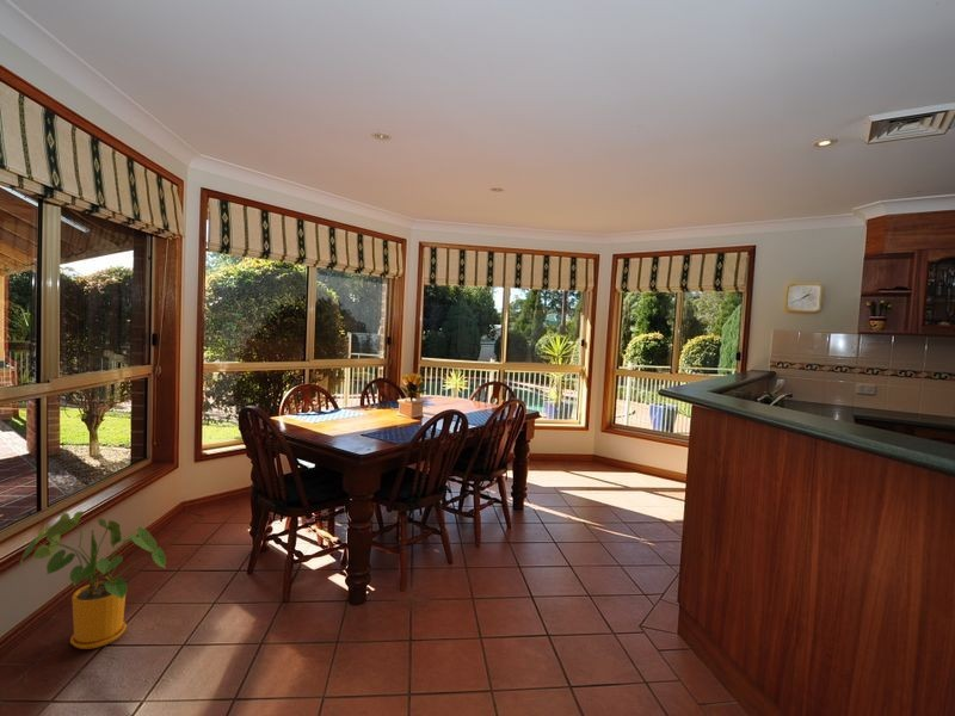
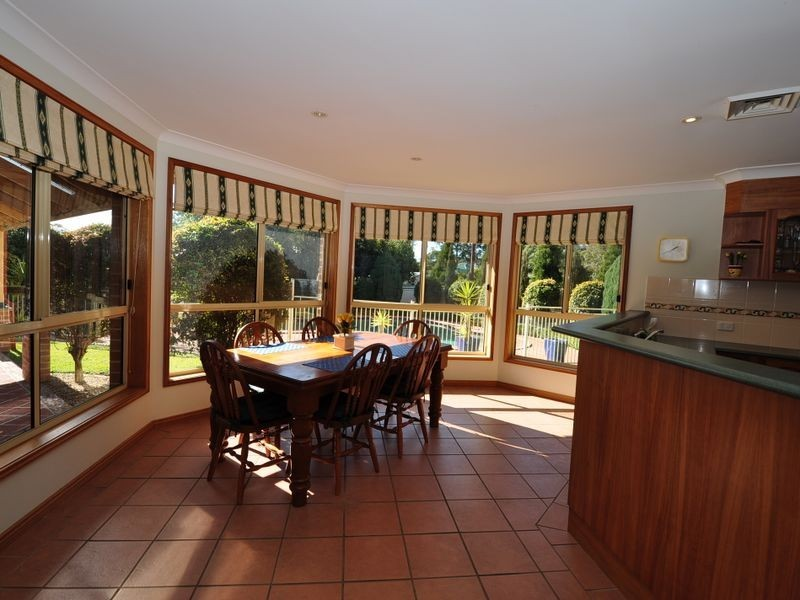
- house plant (93, 580)
